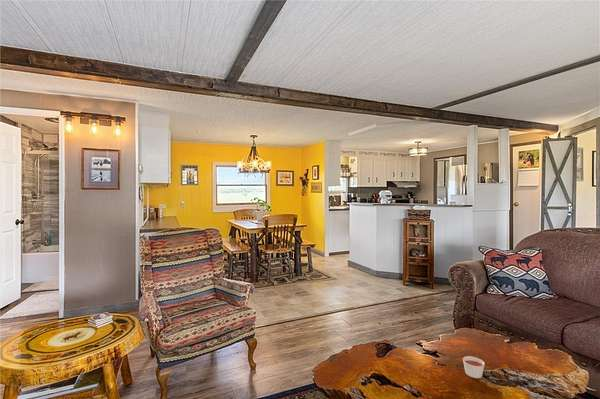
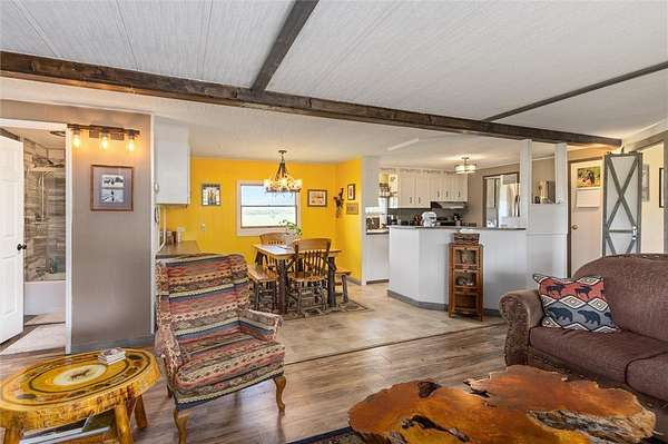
- candle (473, 367)
